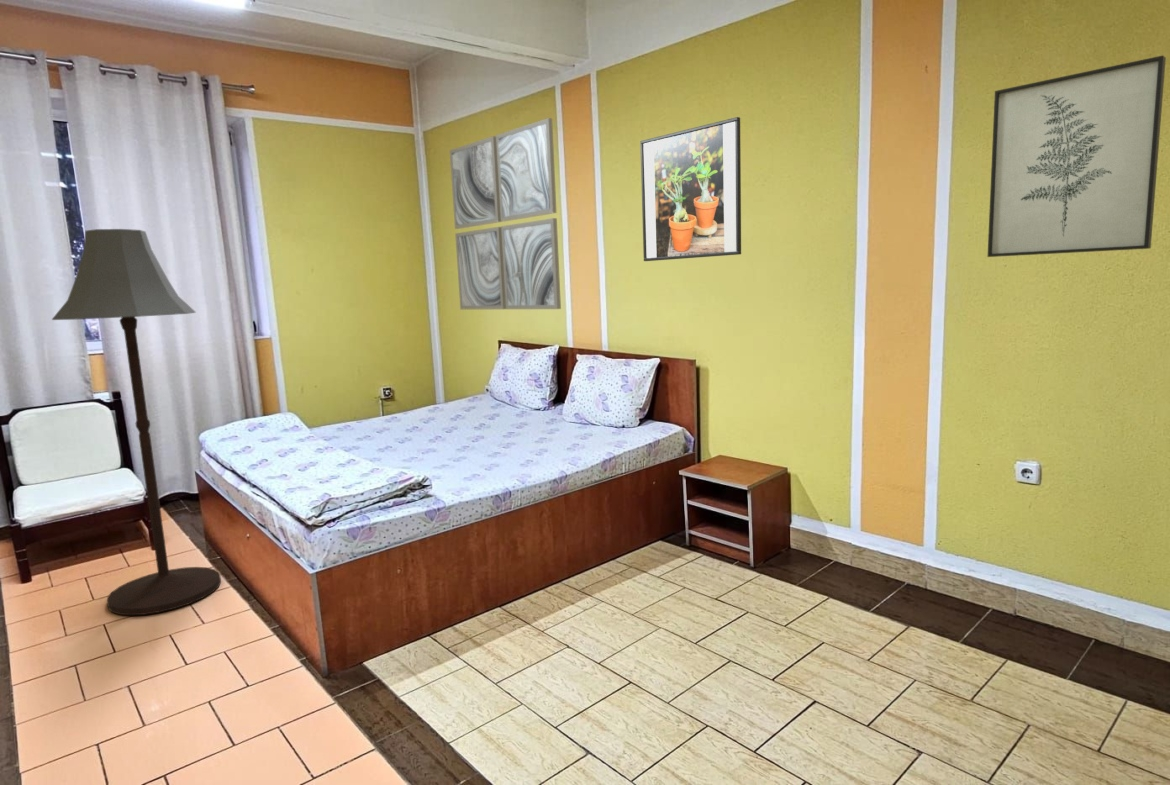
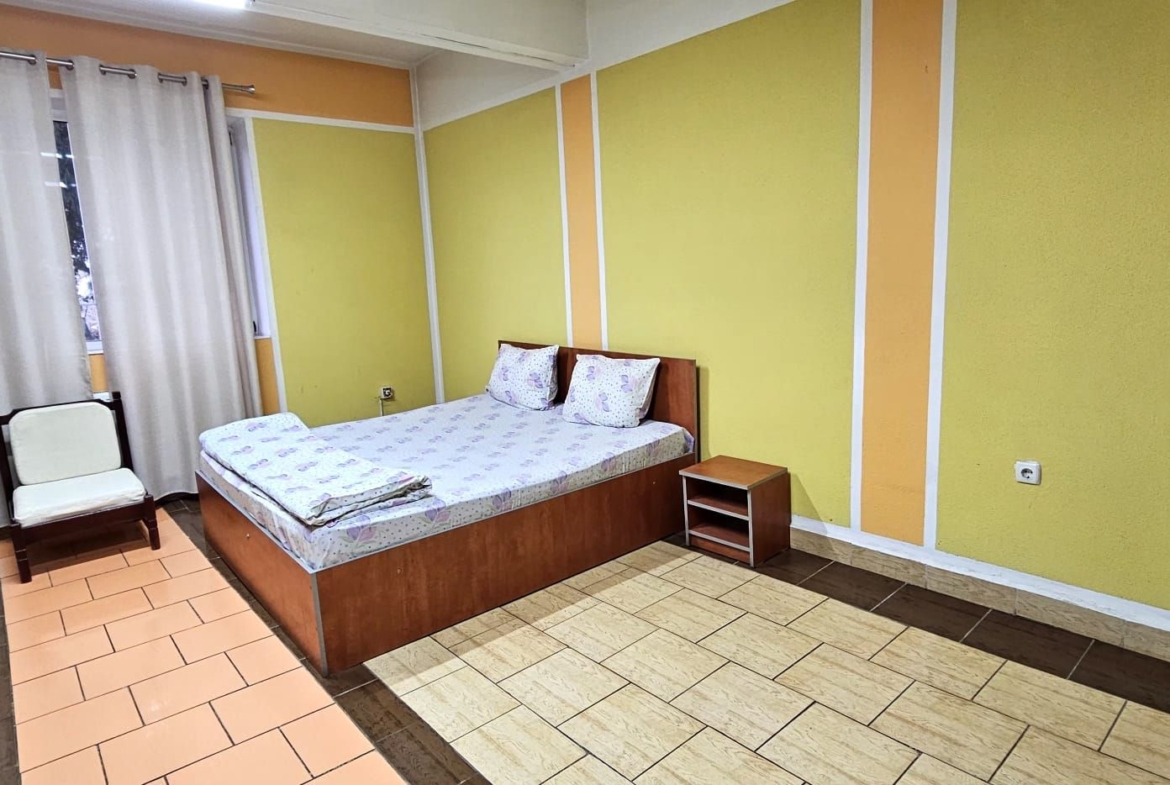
- wall art (501, 226)
- wall art (1068, 165)
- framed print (688, 194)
- floor lamp (142, 419)
